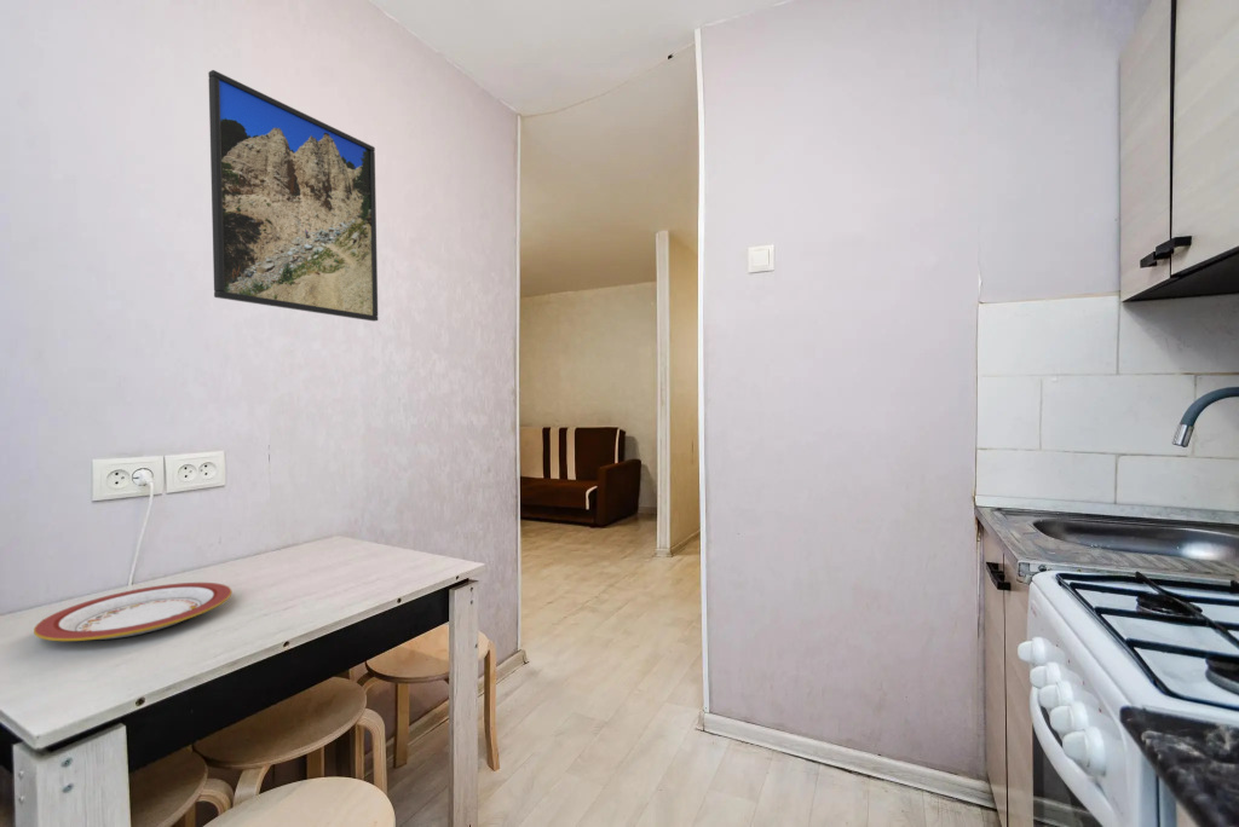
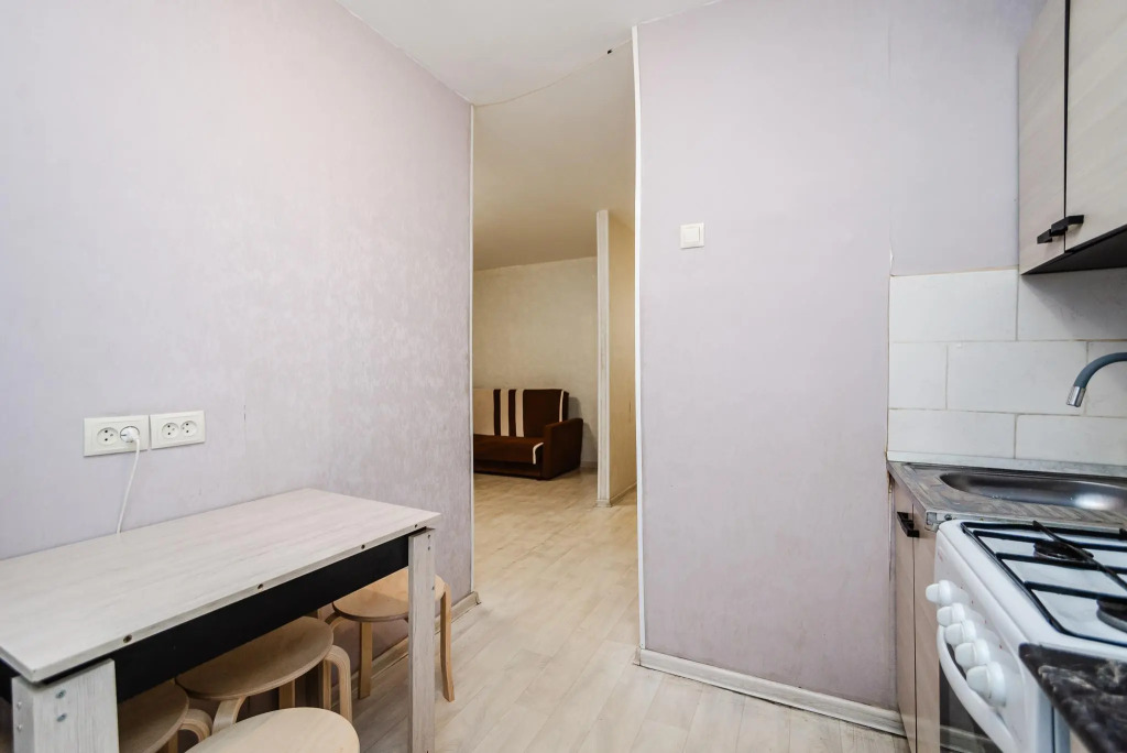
- plate (142, 612)
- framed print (304, 213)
